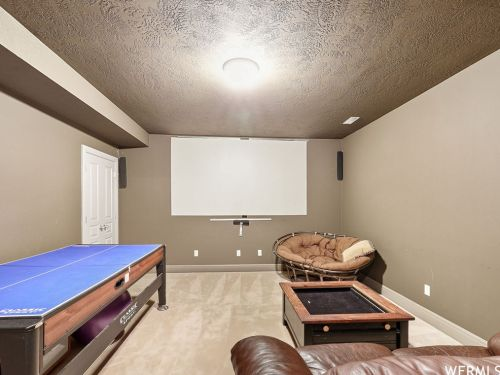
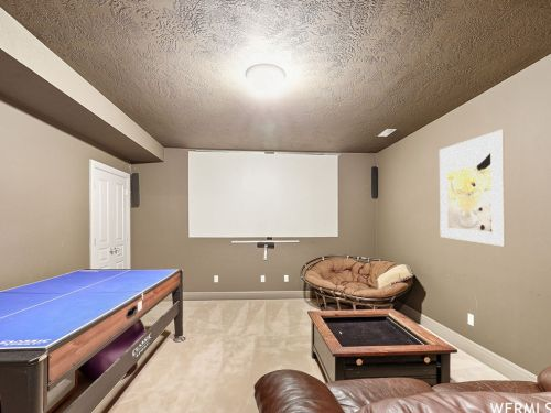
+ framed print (467, 191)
